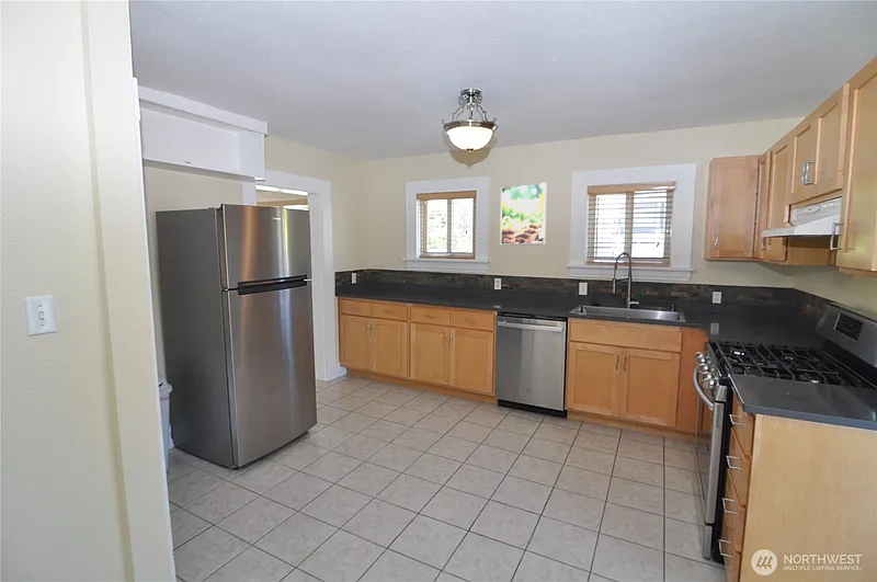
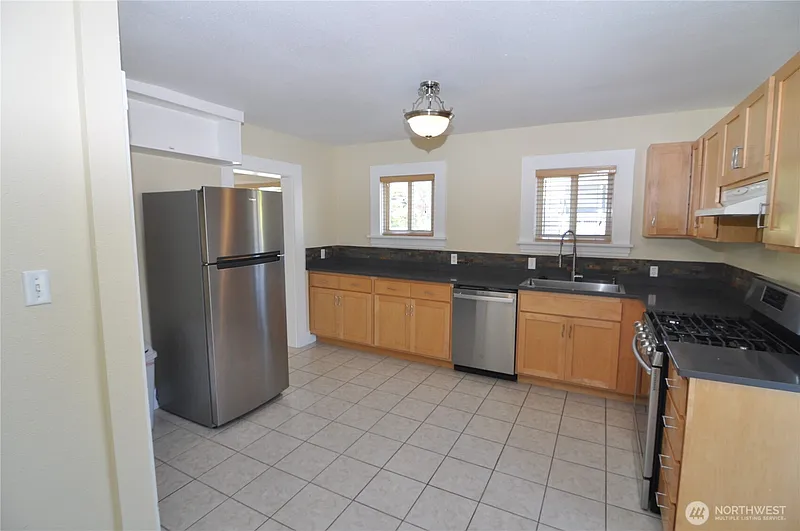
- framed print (522, 215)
